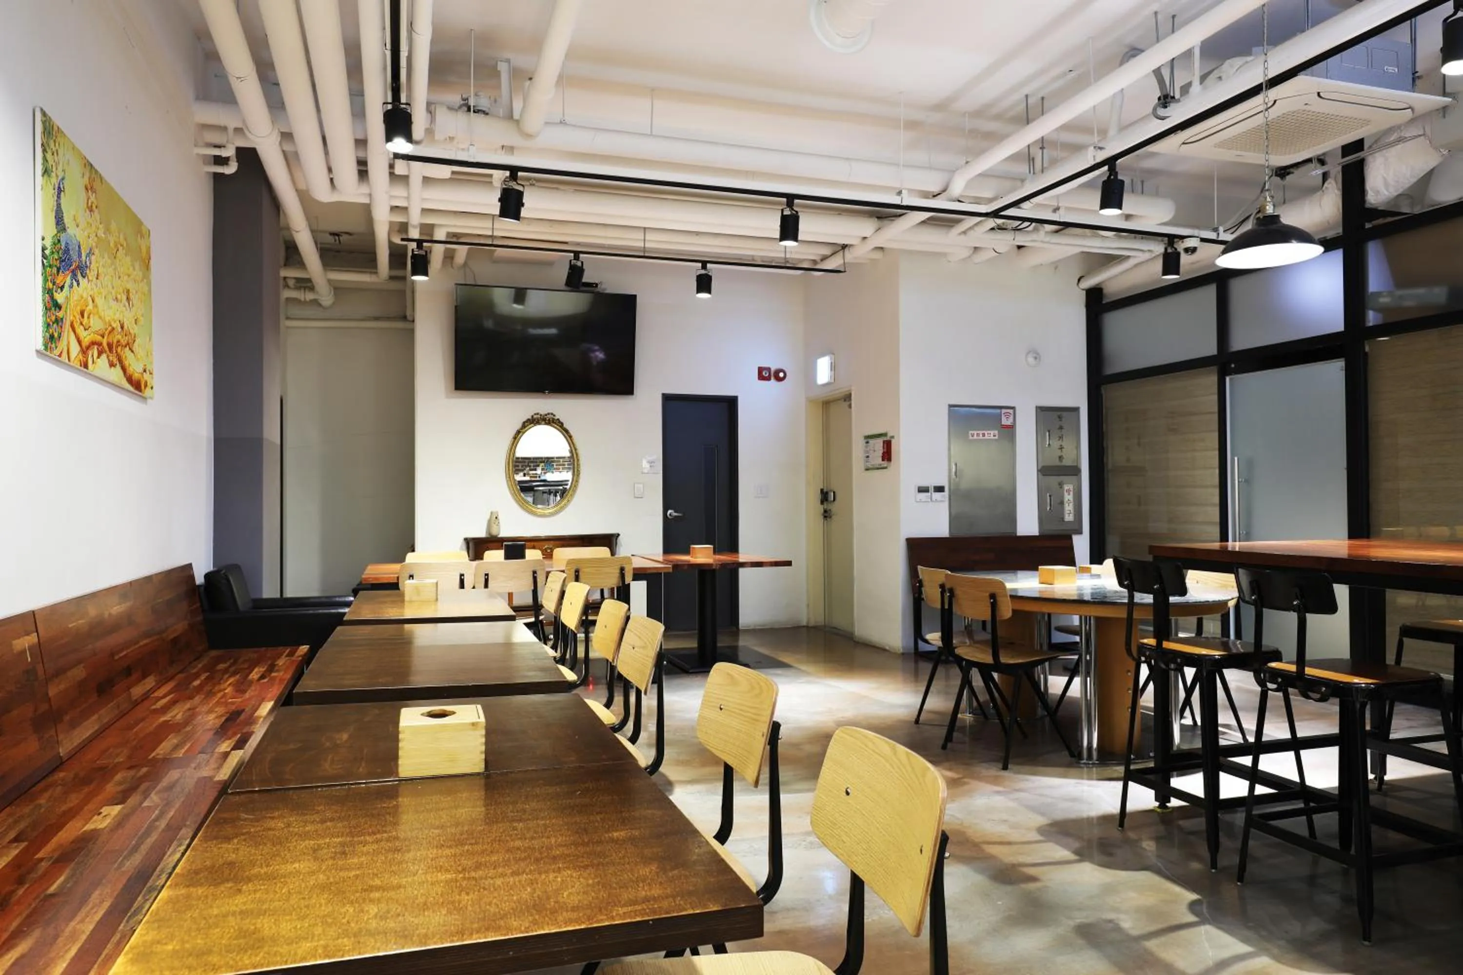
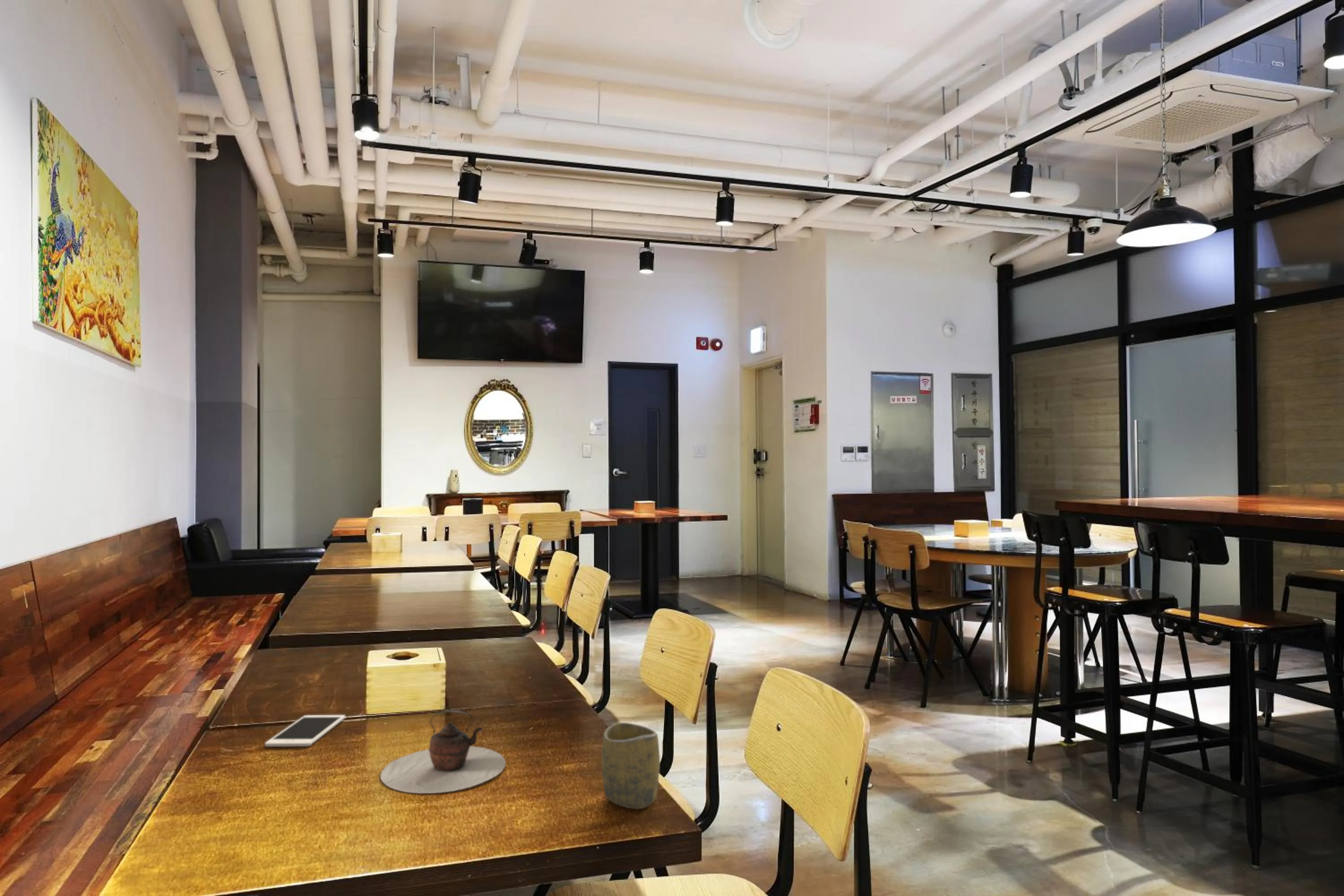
+ cell phone (307, 730)
+ cup (630, 765)
+ teapot (444, 740)
